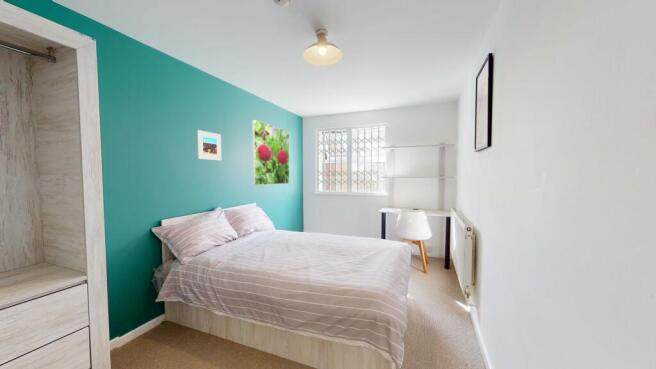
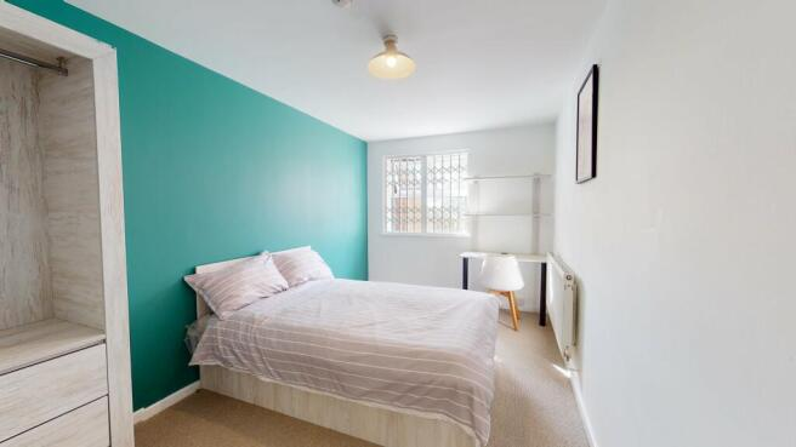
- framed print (209, 146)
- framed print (272, 155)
